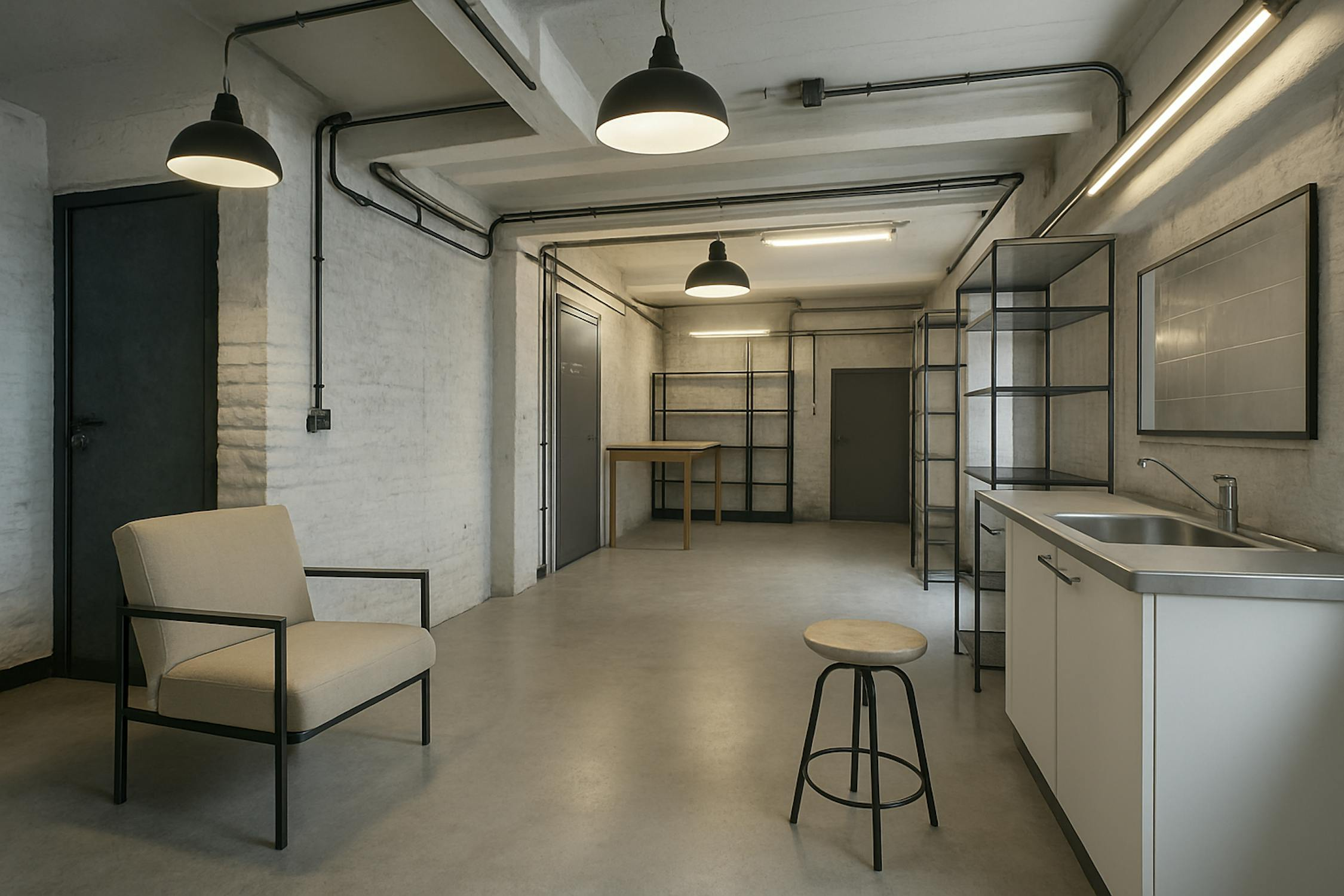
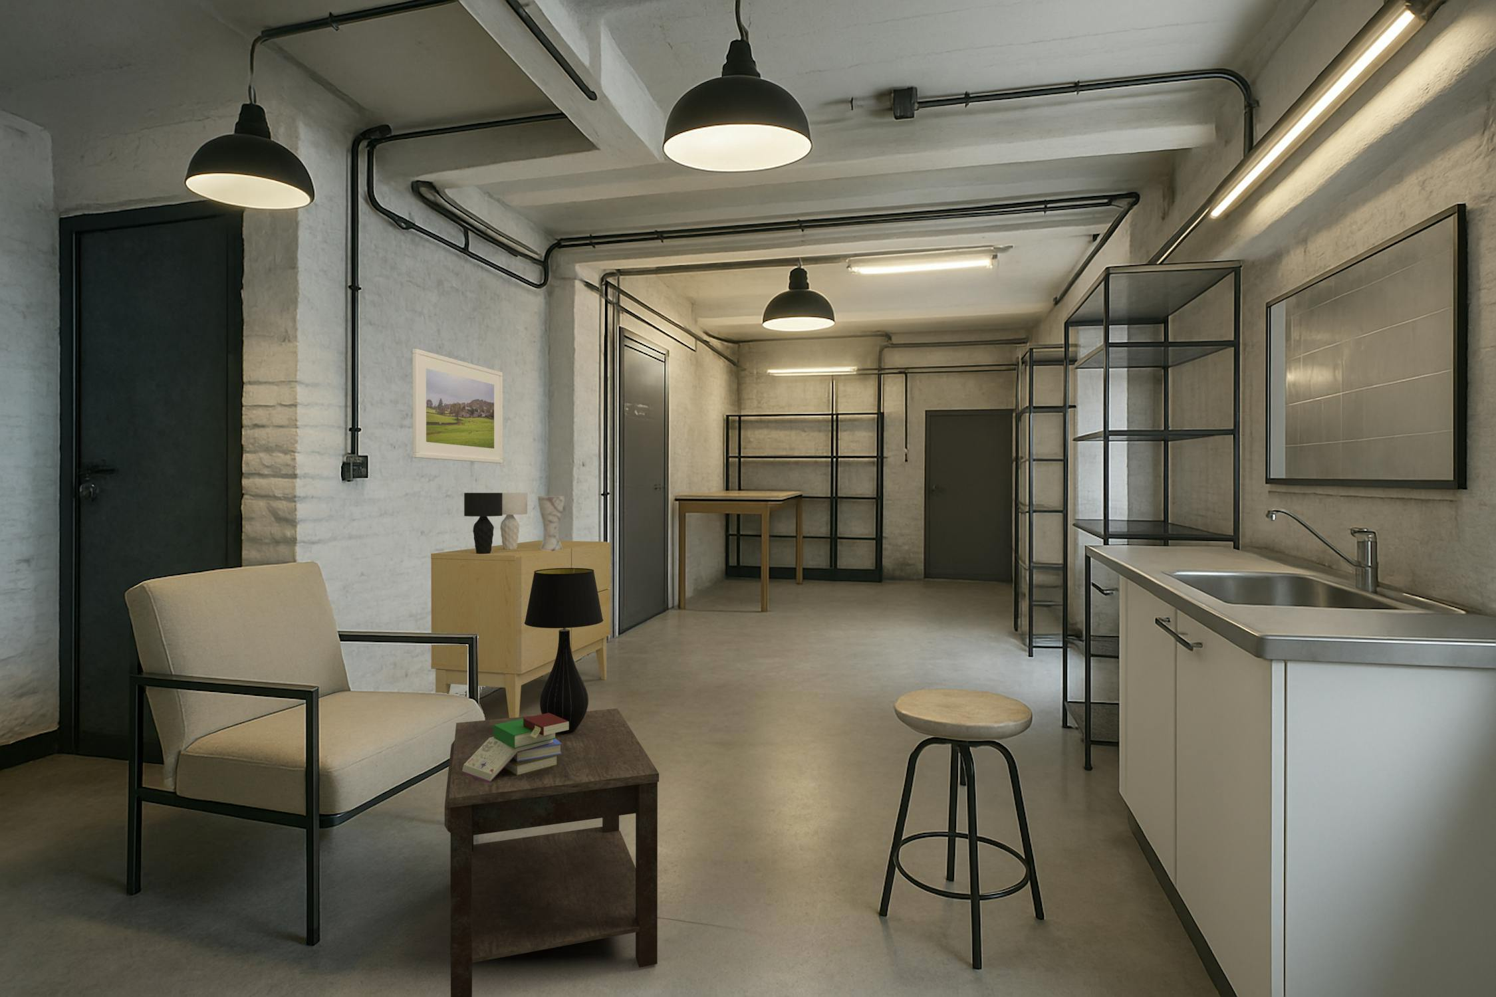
+ table lamp (501, 522)
+ sideboard (531, 626)
+ table lamp (564, 650)
+ book (519, 743)
+ side table (545, 835)
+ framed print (462, 411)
+ vase (551, 522)
